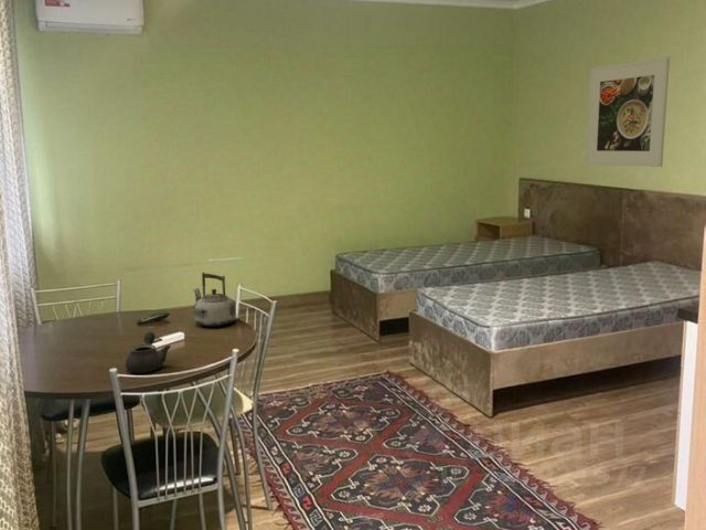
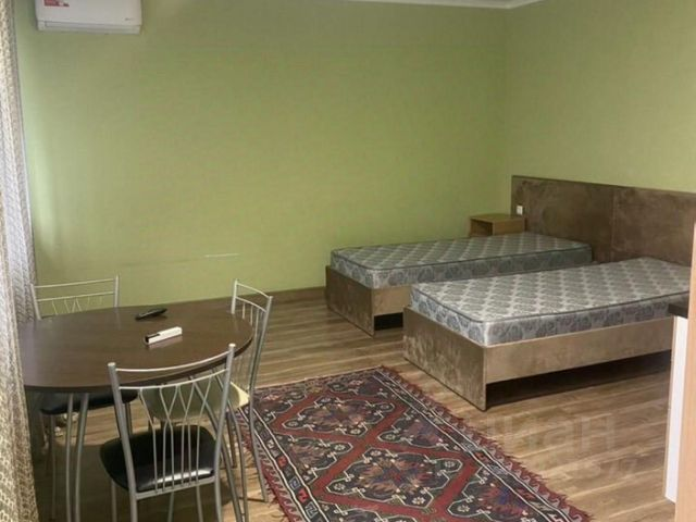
- teapot (148, 351)
- kettle (211, 297)
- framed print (624, 115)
